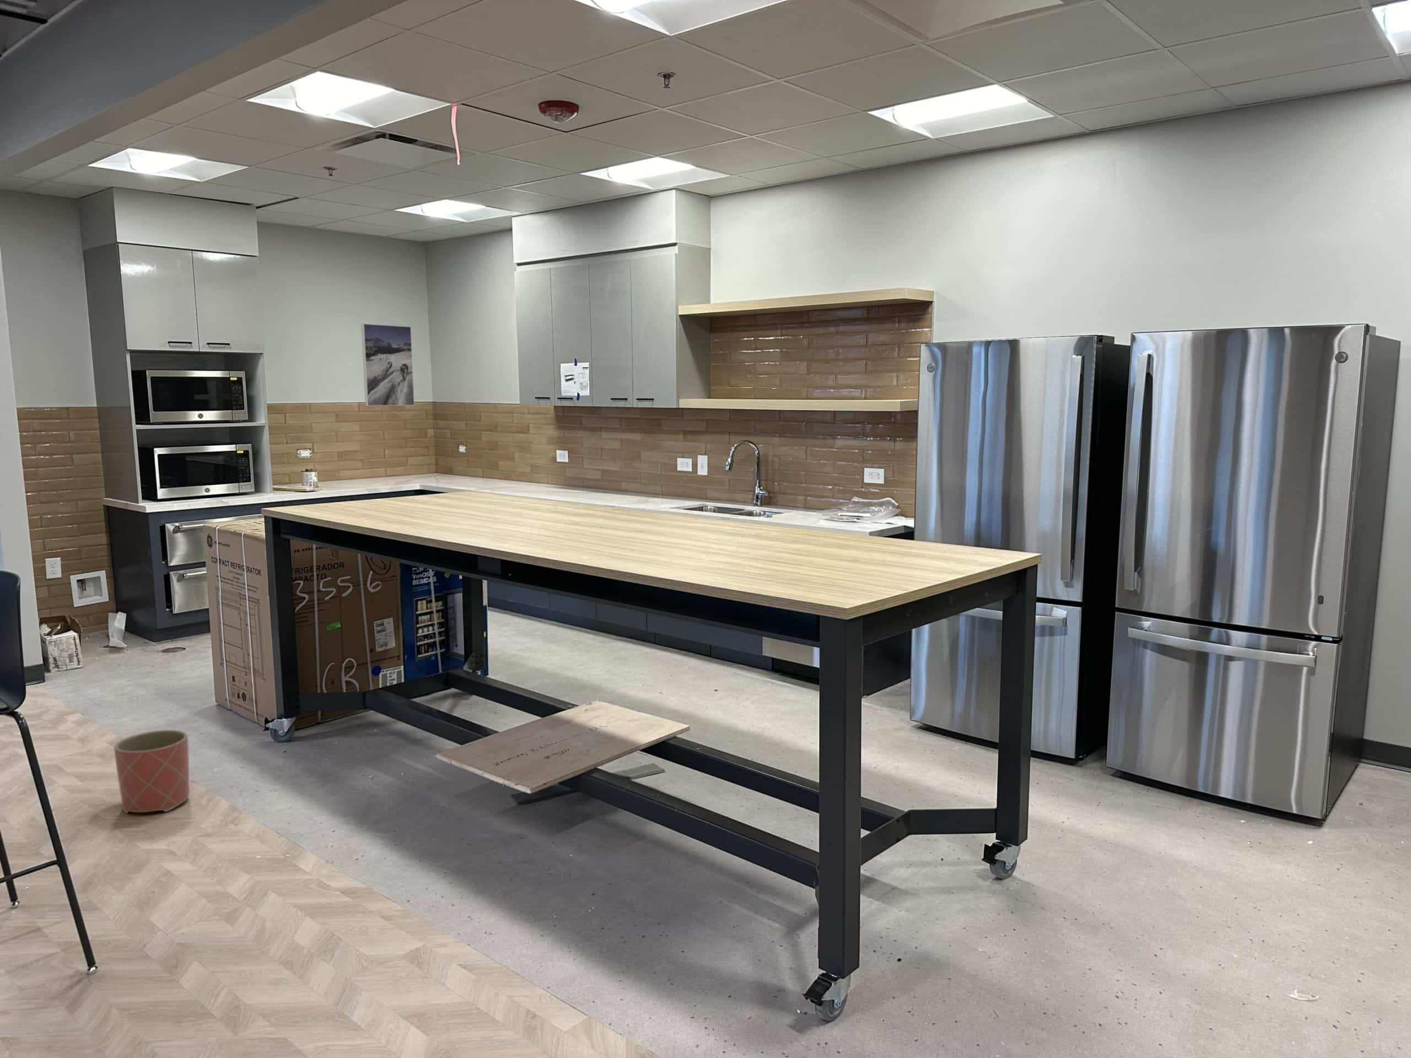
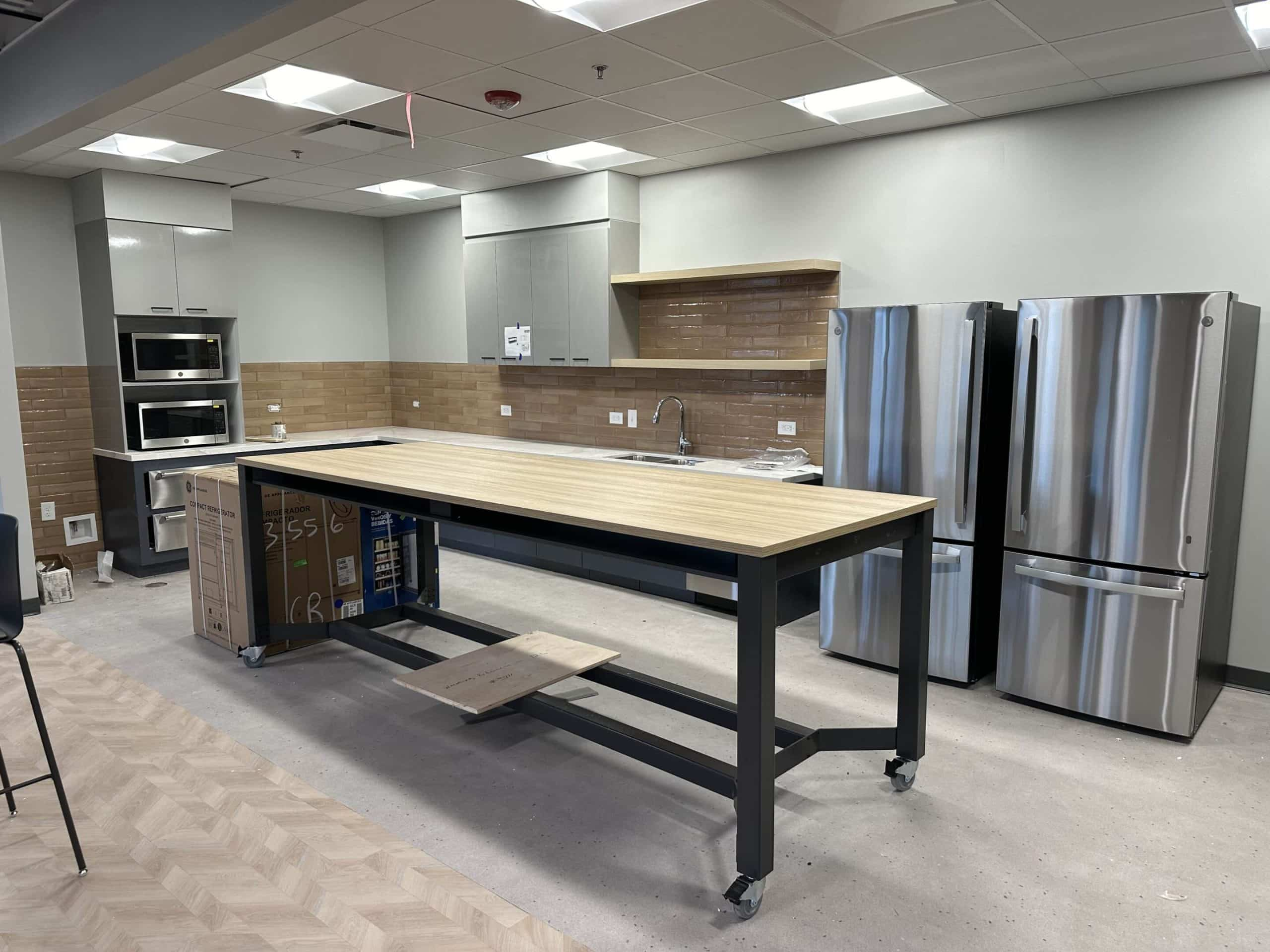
- planter (153, 772)
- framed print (388, 366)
